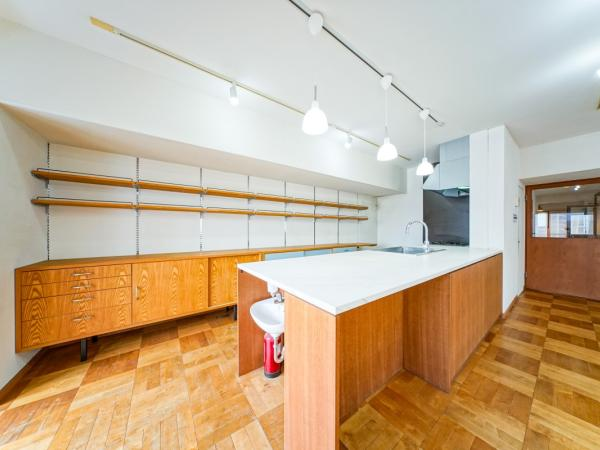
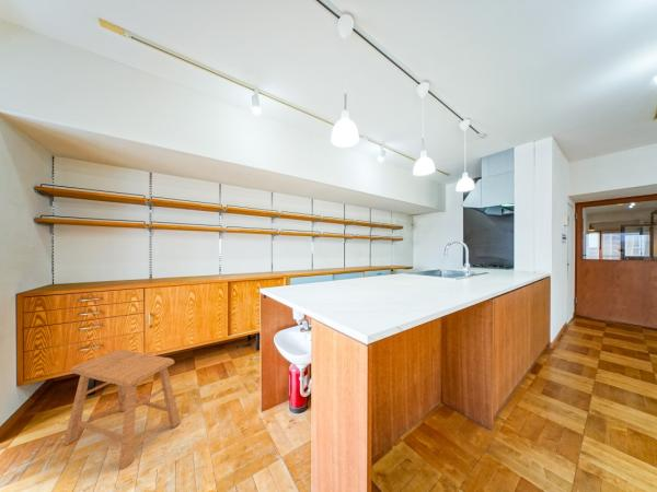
+ stool (125, 397)
